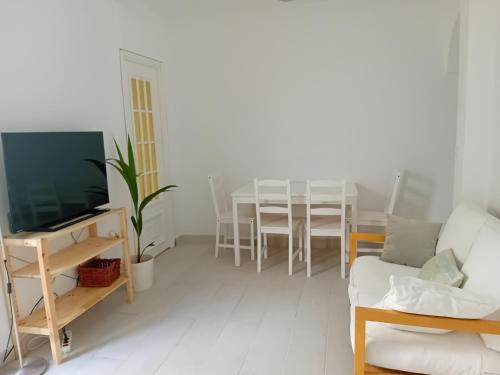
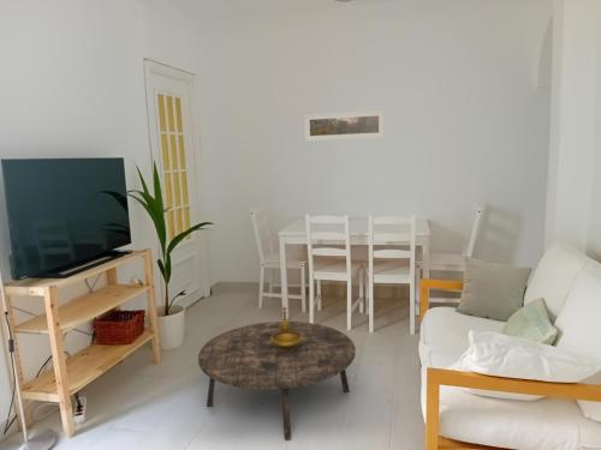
+ decorative bowl (285, 328)
+ coffee table (278, 372)
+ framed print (344, 126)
